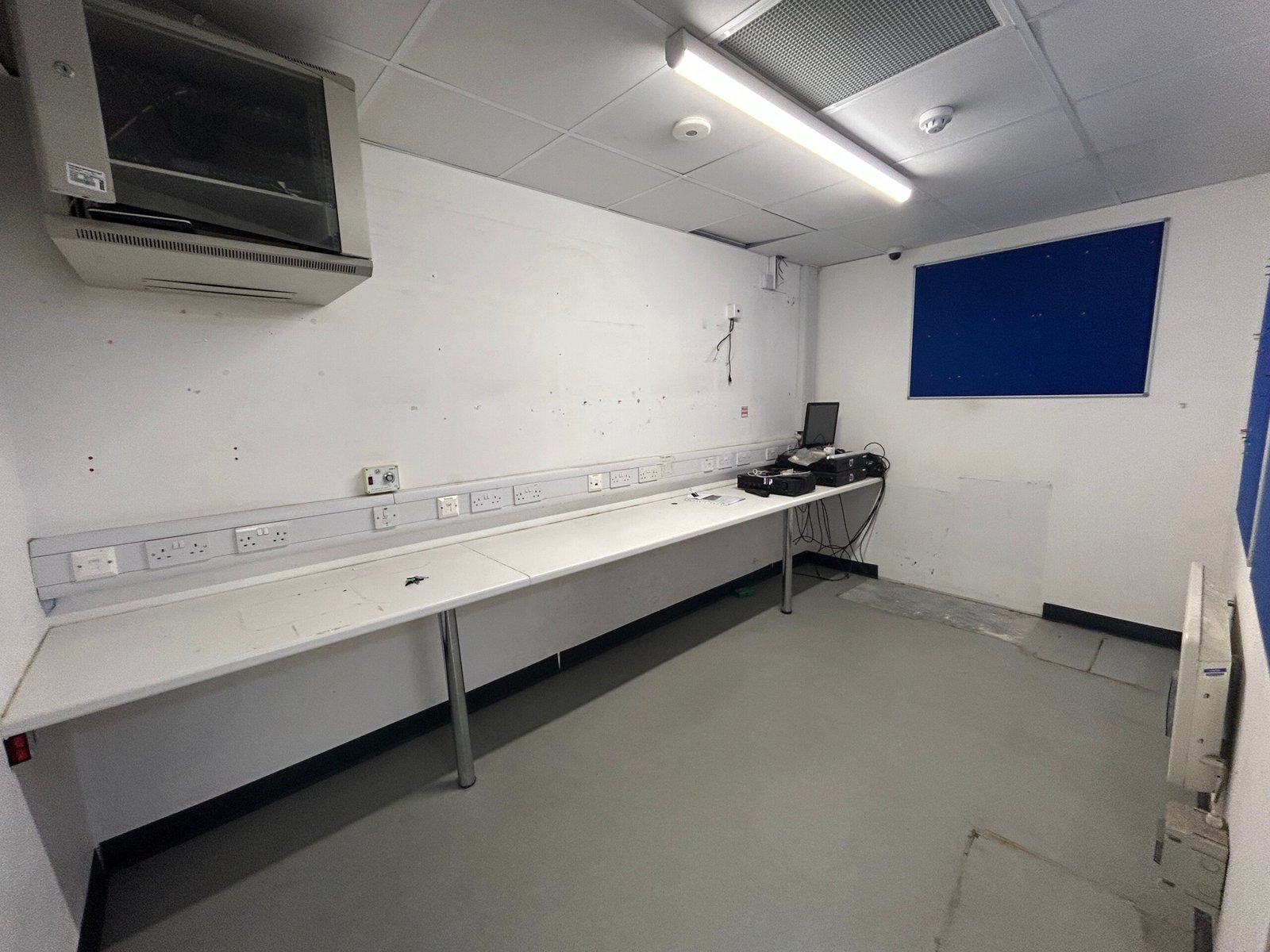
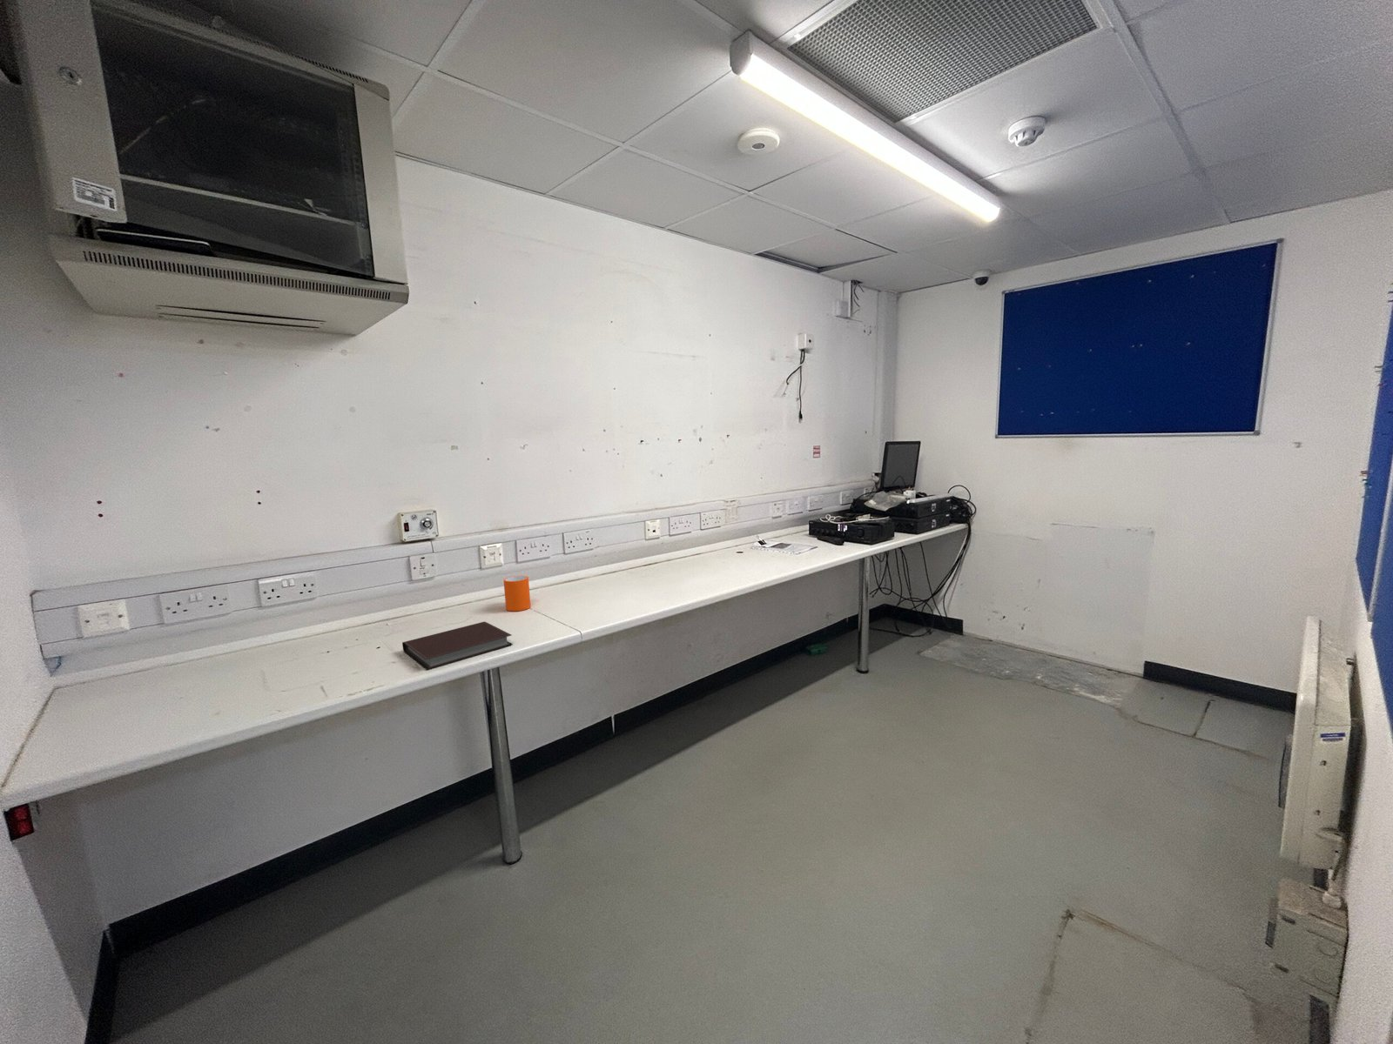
+ mug (514, 592)
+ notebook (457, 643)
